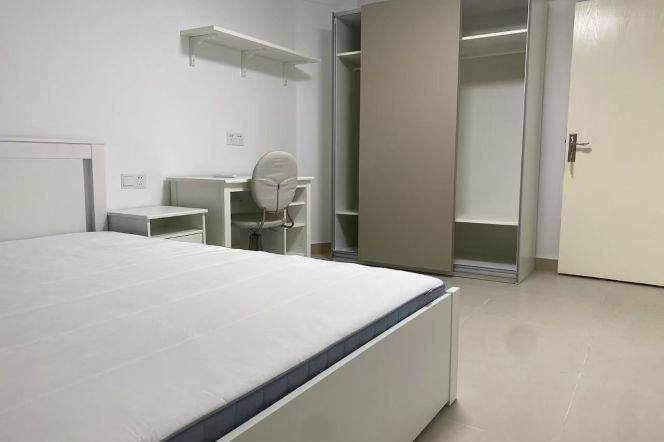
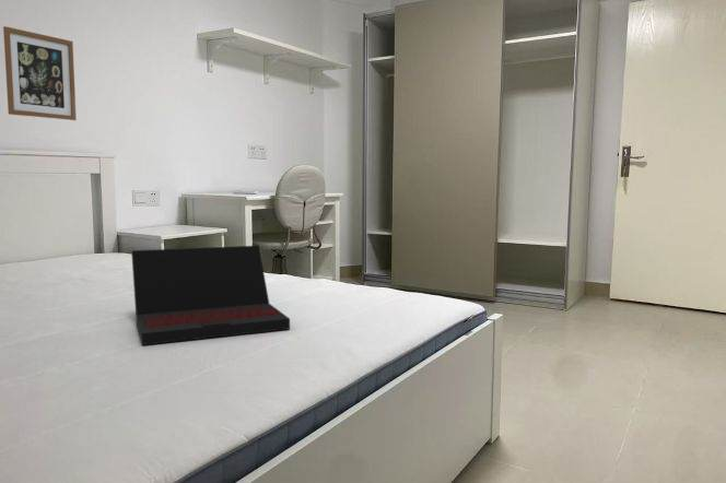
+ laptop (207, 287)
+ wall art (42, 75)
